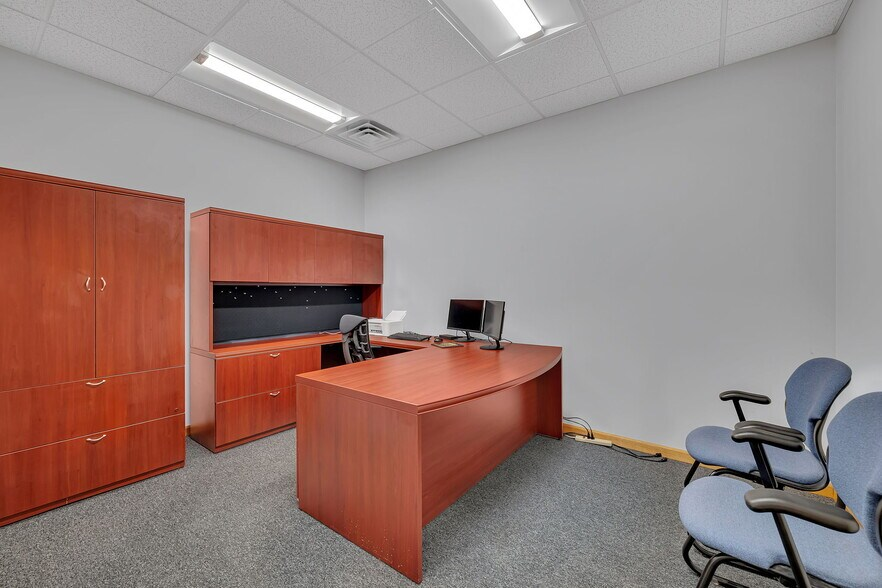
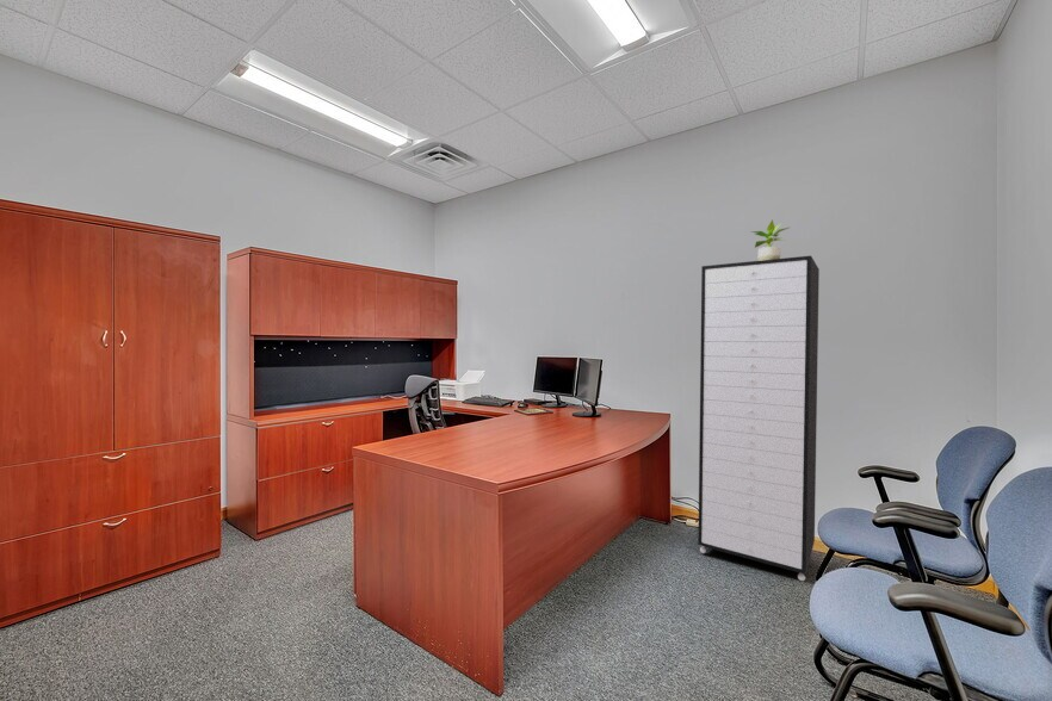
+ potted plant (769, 243)
+ storage cabinet (759, 410)
